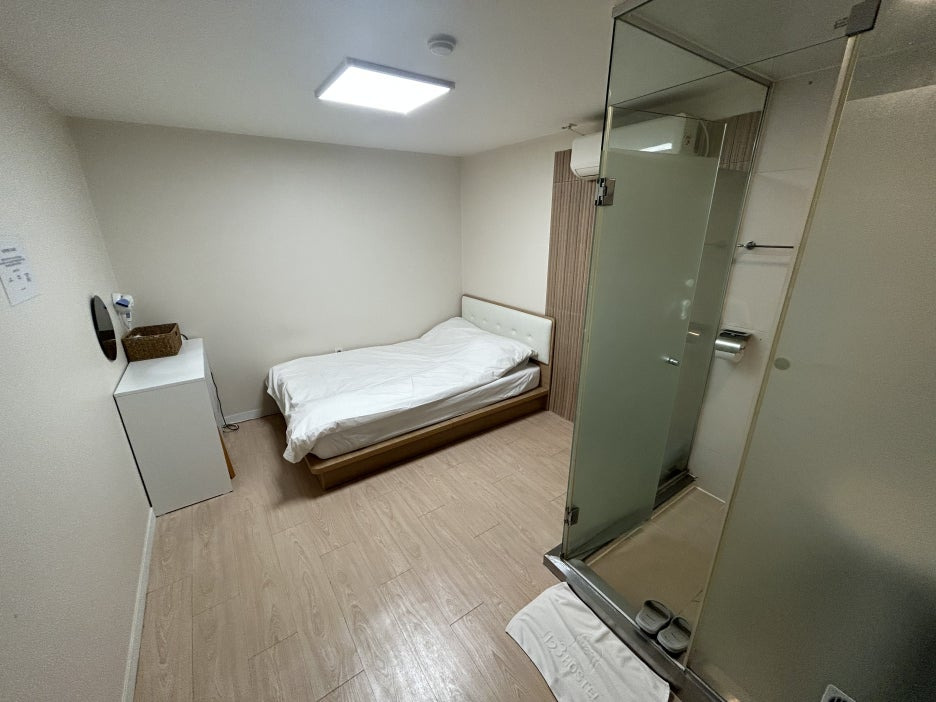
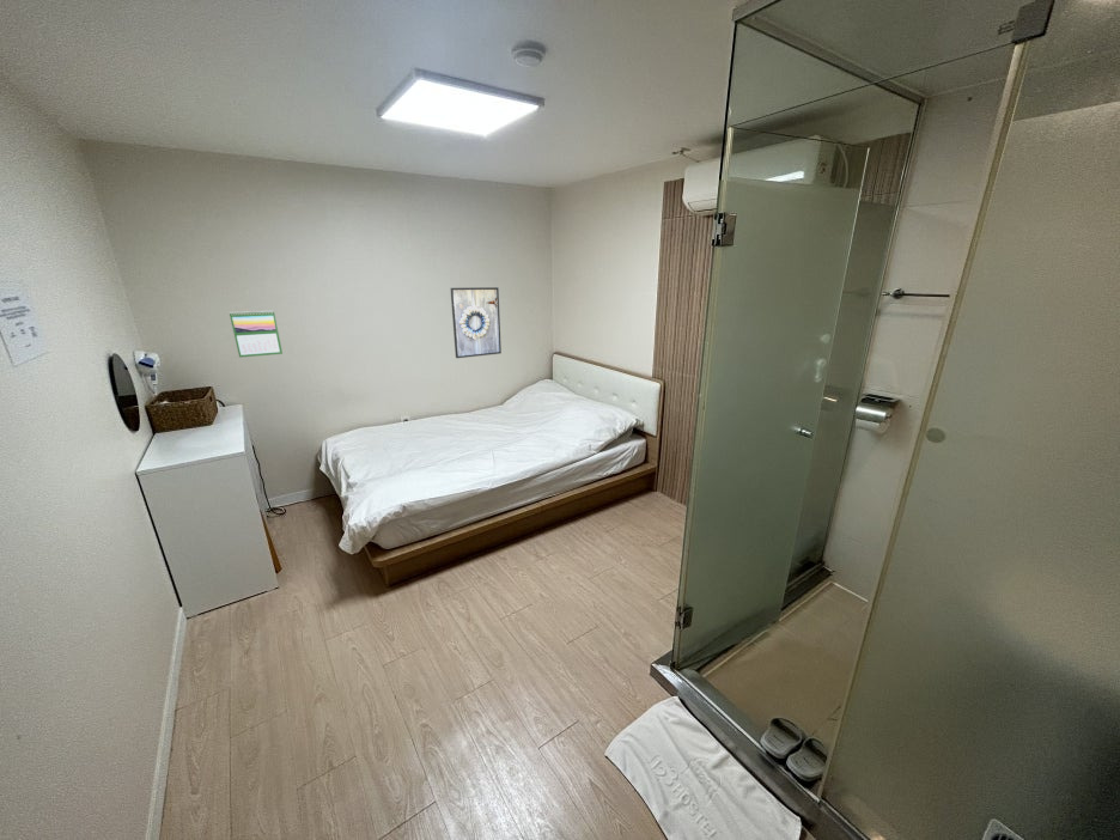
+ calendar (256, 333)
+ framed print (476, 322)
